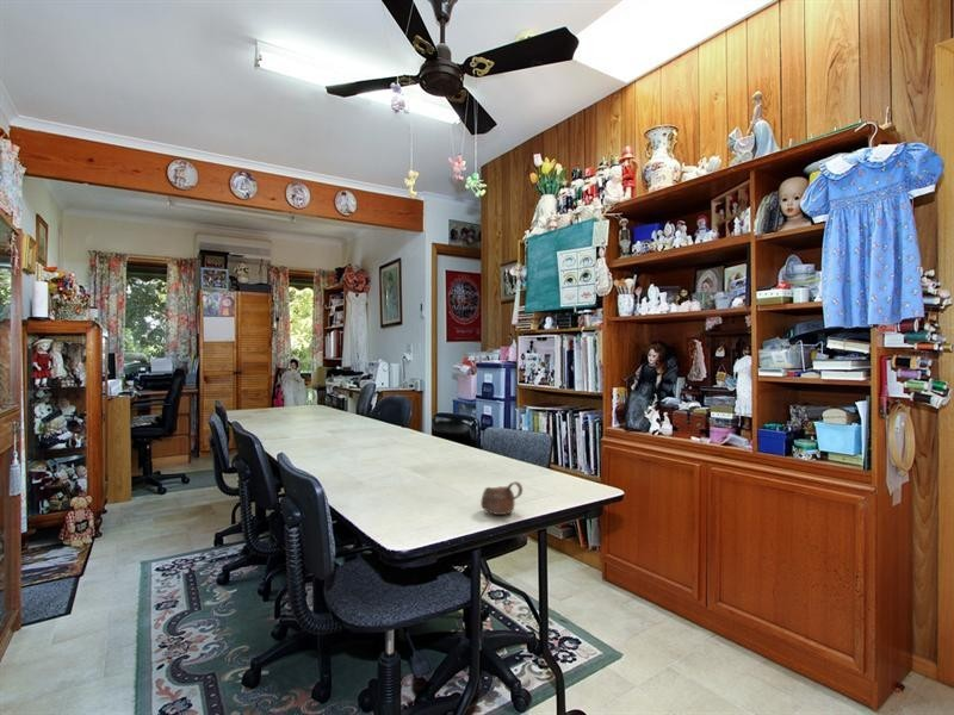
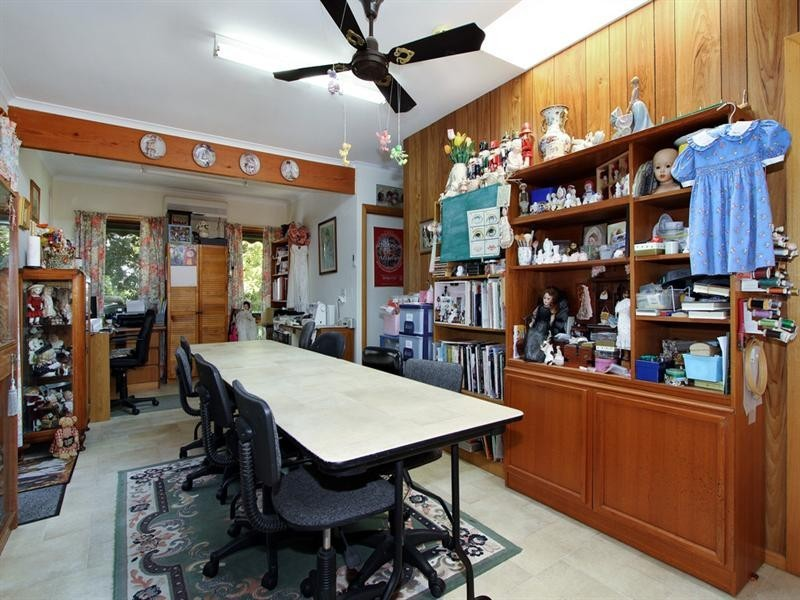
- cup (500, 496)
